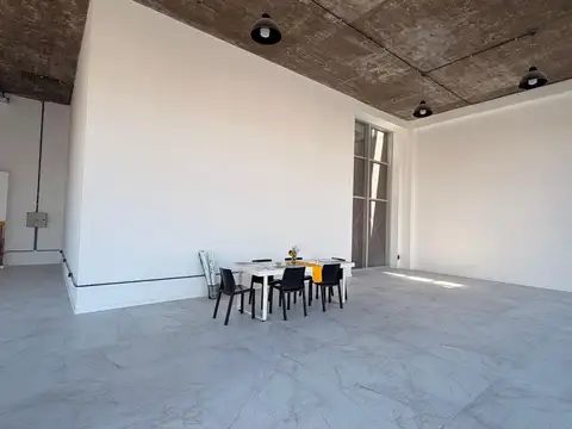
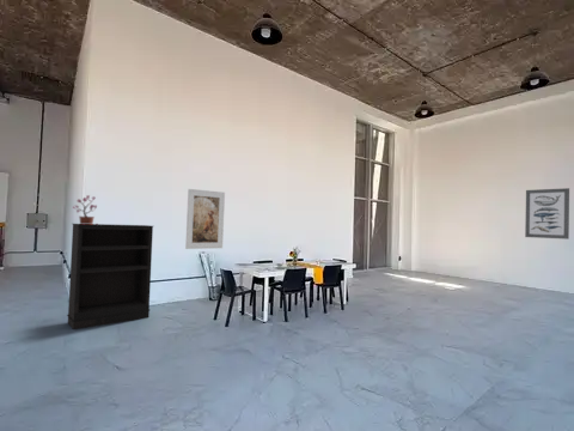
+ wall art (546, 213)
+ potted plant (85, 208)
+ bookshelf (111, 272)
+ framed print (206, 219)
